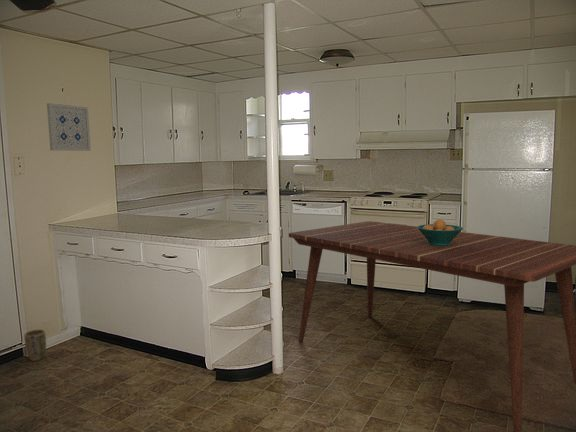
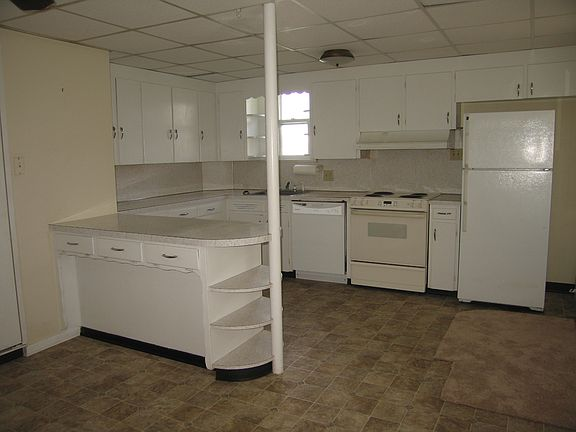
- plant pot (35, 345)
- wall art (69, 128)
- fruit bowl (439, 231)
- dining table (432, 270)
